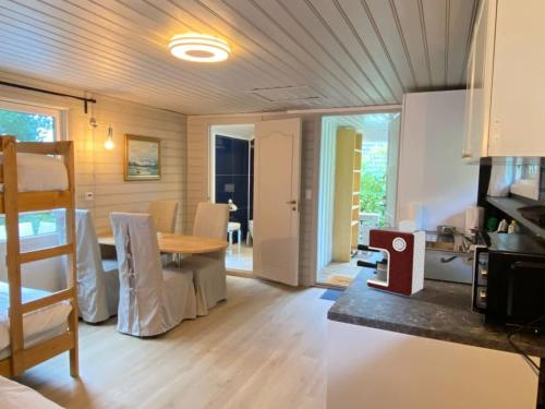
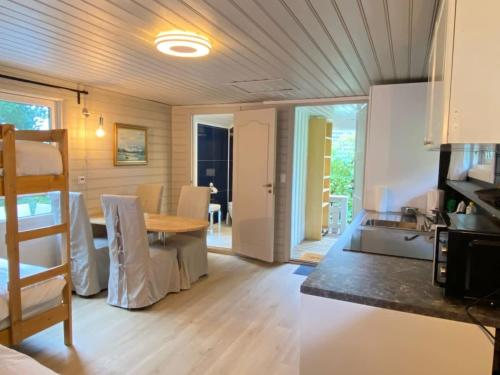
- coffee maker (386, 252)
